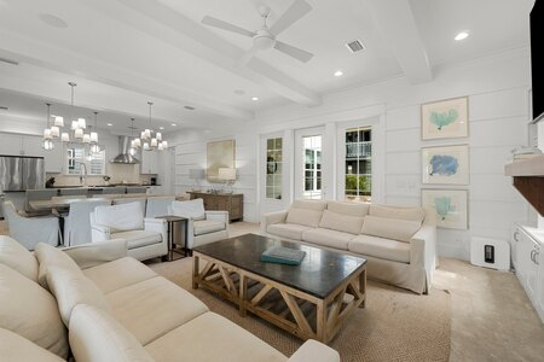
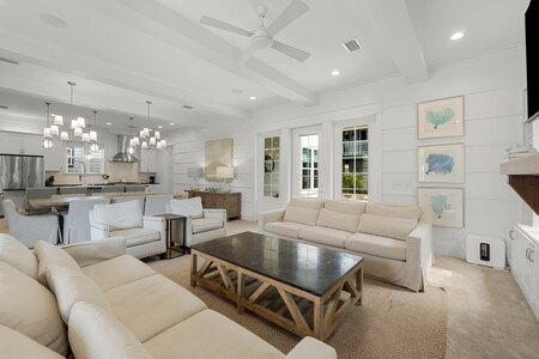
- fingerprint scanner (284, 253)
